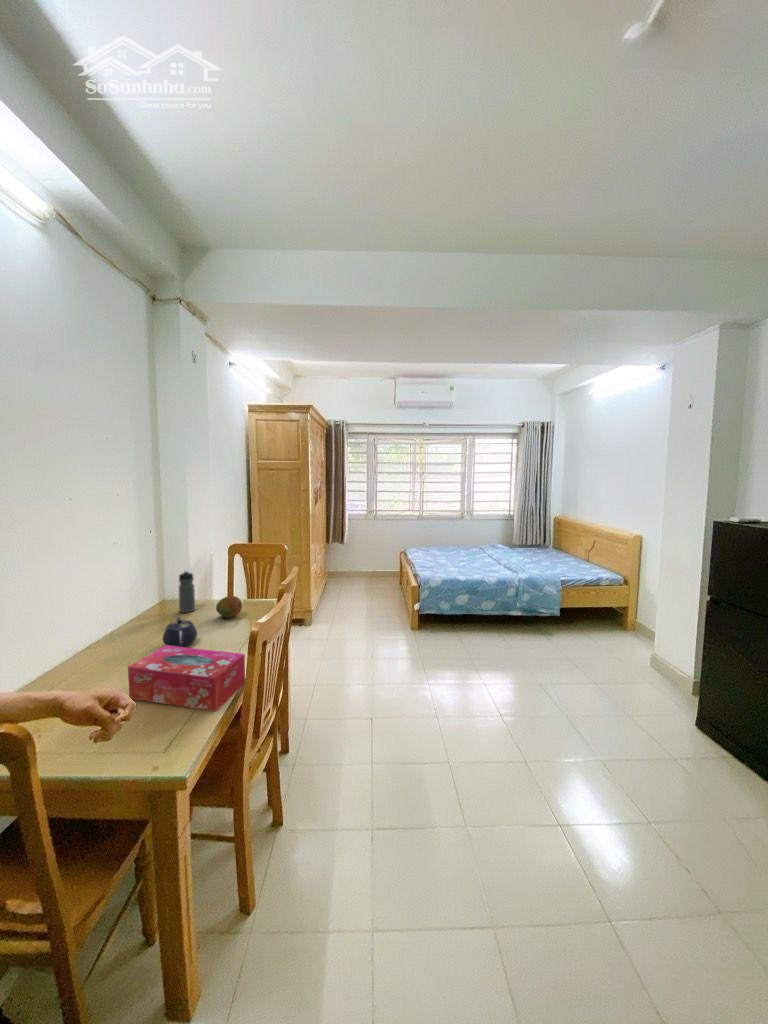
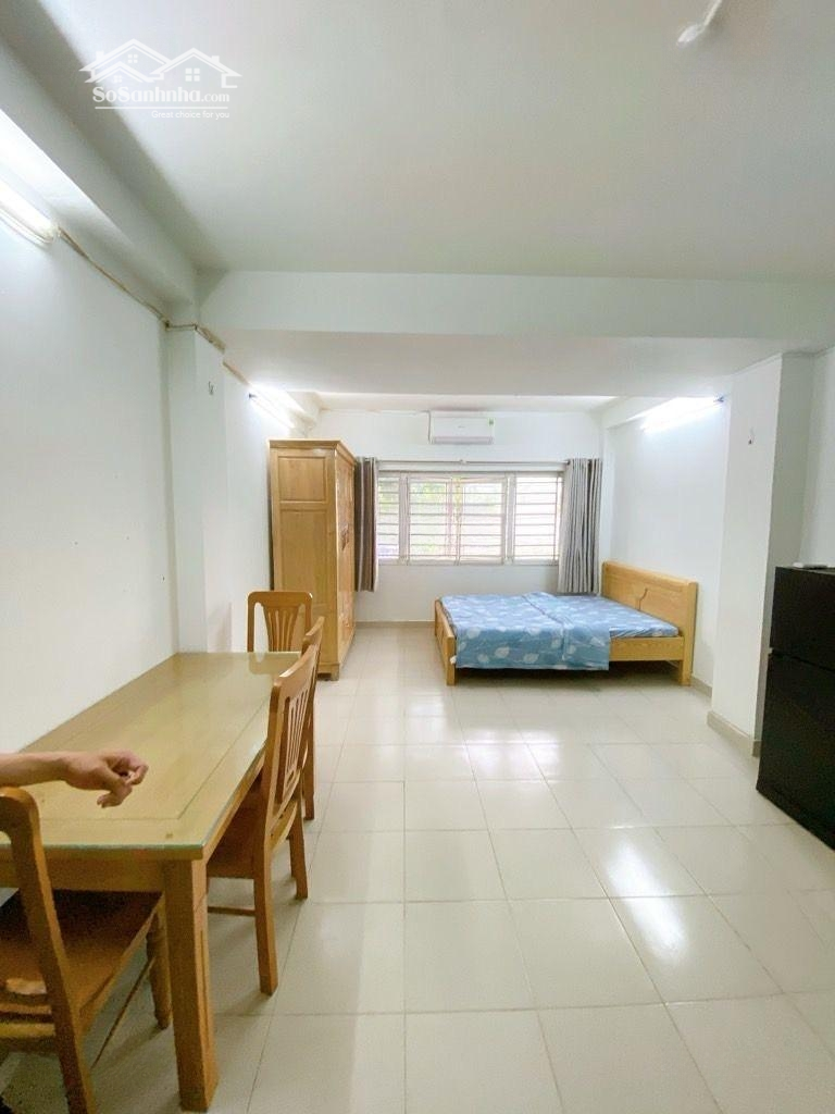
- tissue box (188, 675)
- fruit (228, 606)
- water bottle (186, 590)
- teapot (179, 630)
